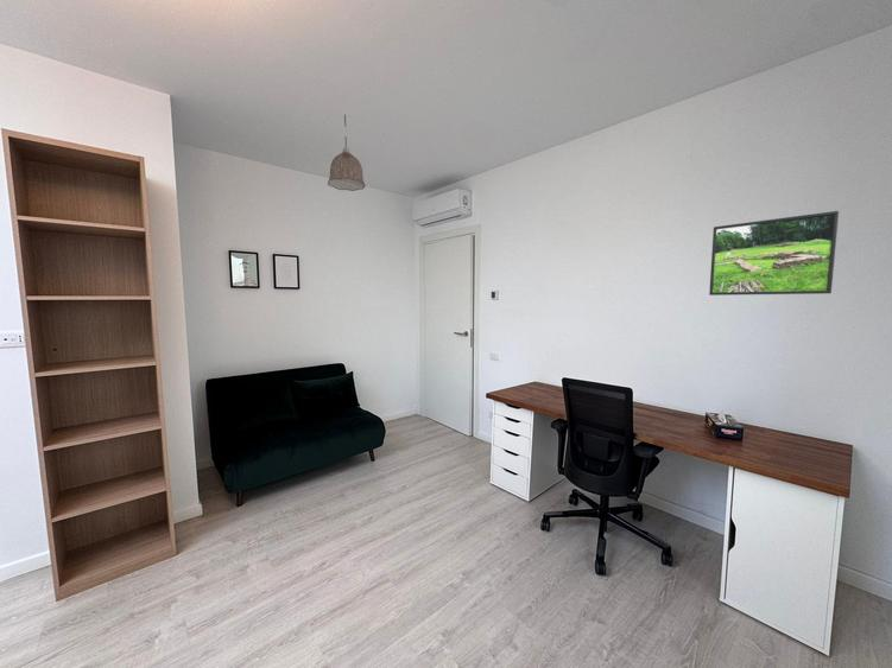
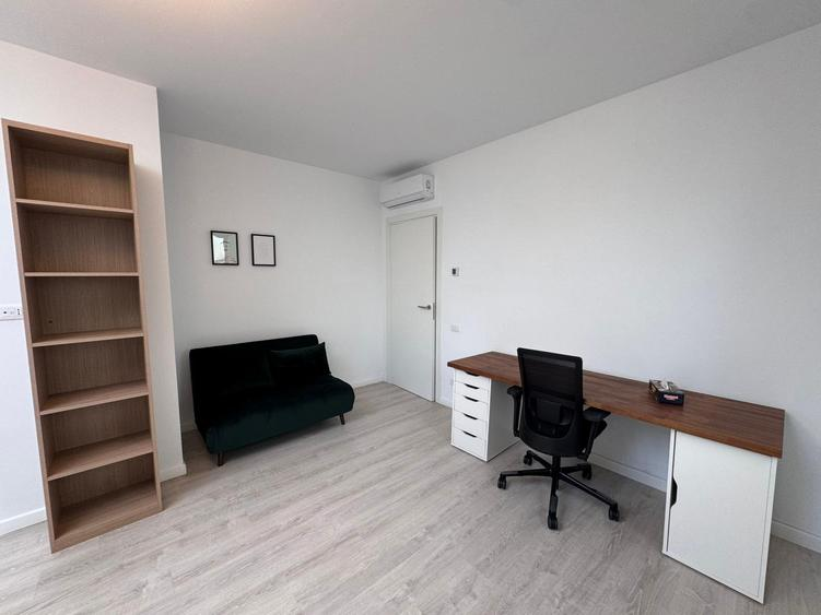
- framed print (767, 256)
- pendant lamp (346, 149)
